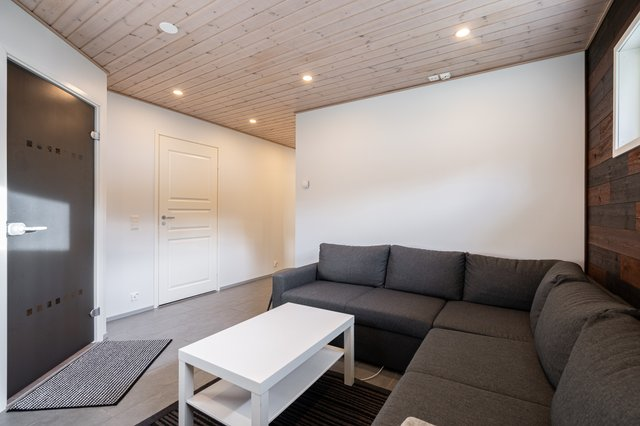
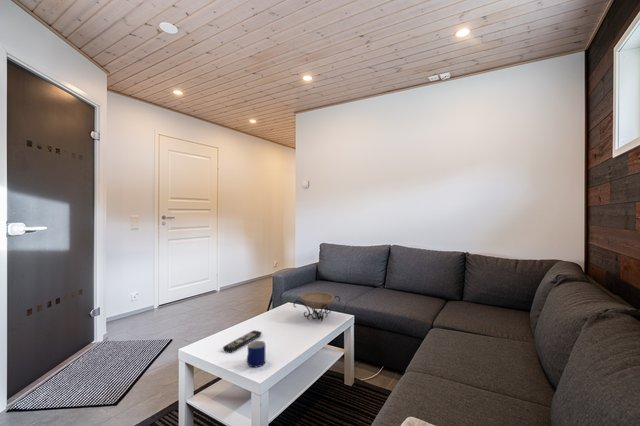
+ mug (254, 355)
+ remote control (243, 340)
+ decorative bowl (317, 307)
